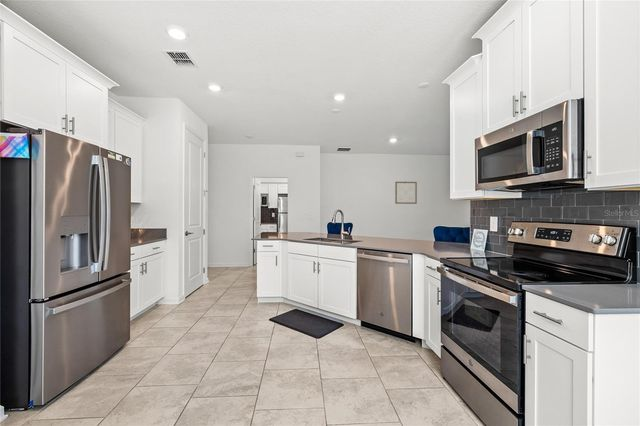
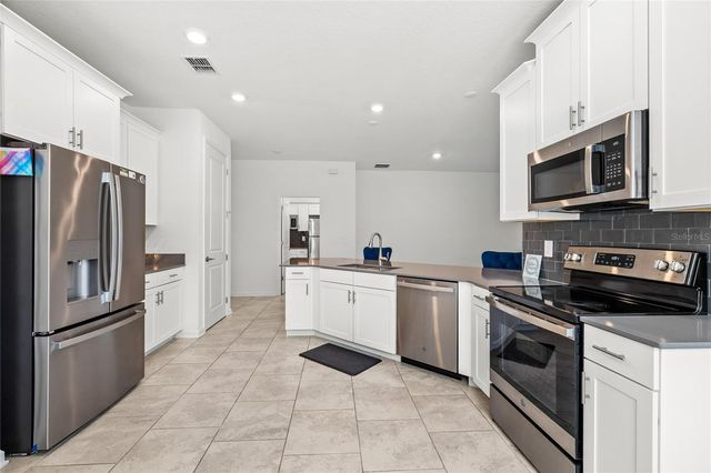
- wall art (405, 191)
